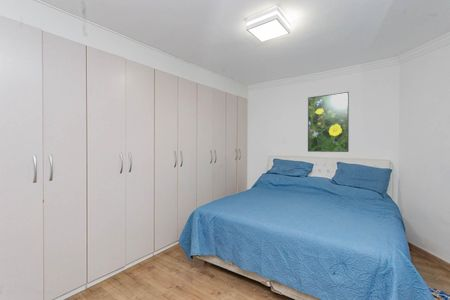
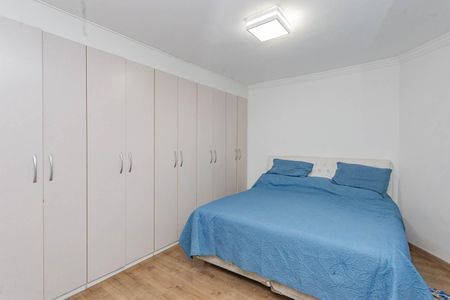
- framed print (327, 123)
